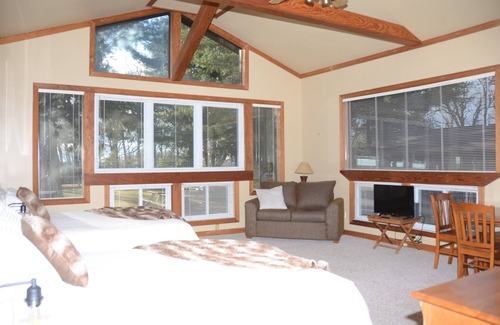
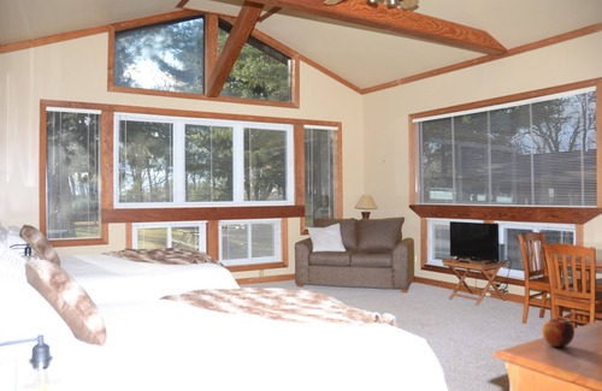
+ apple (557, 332)
